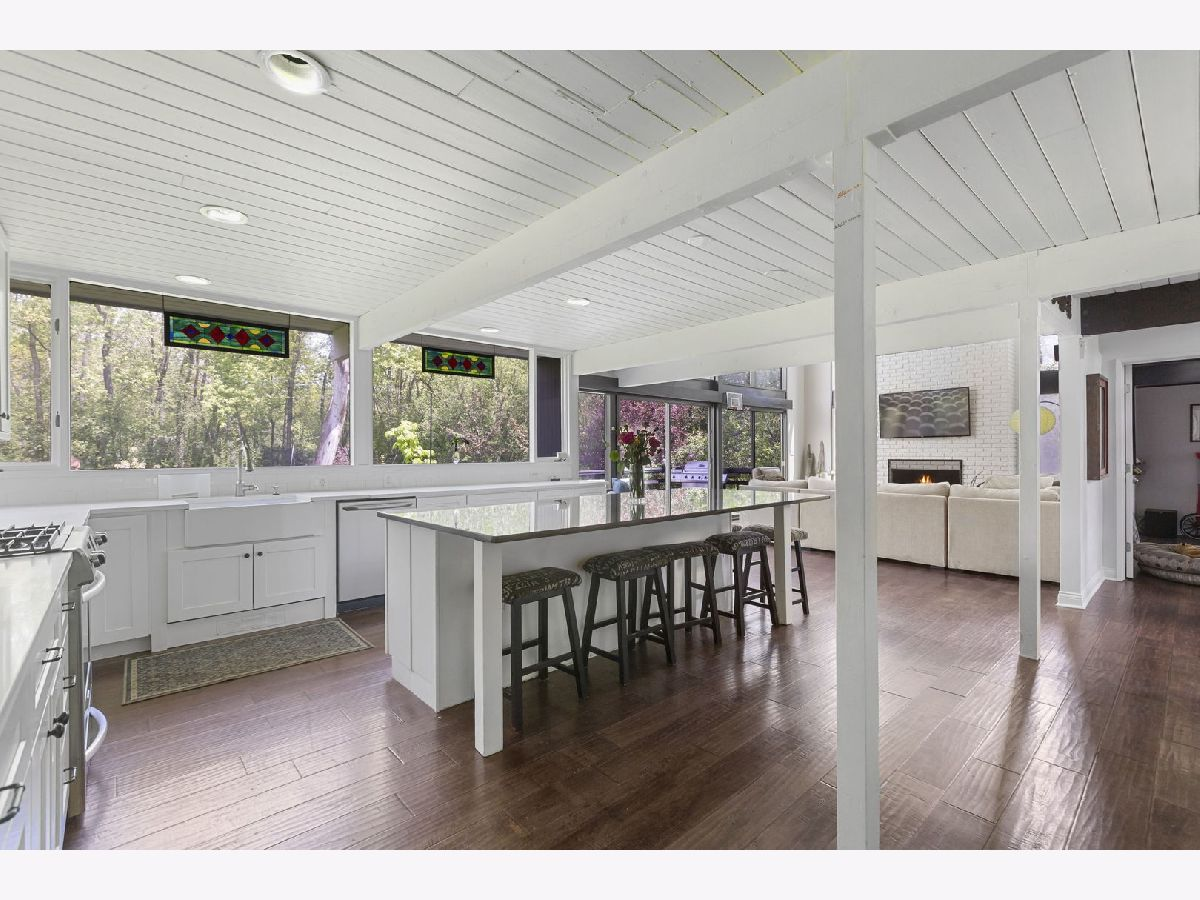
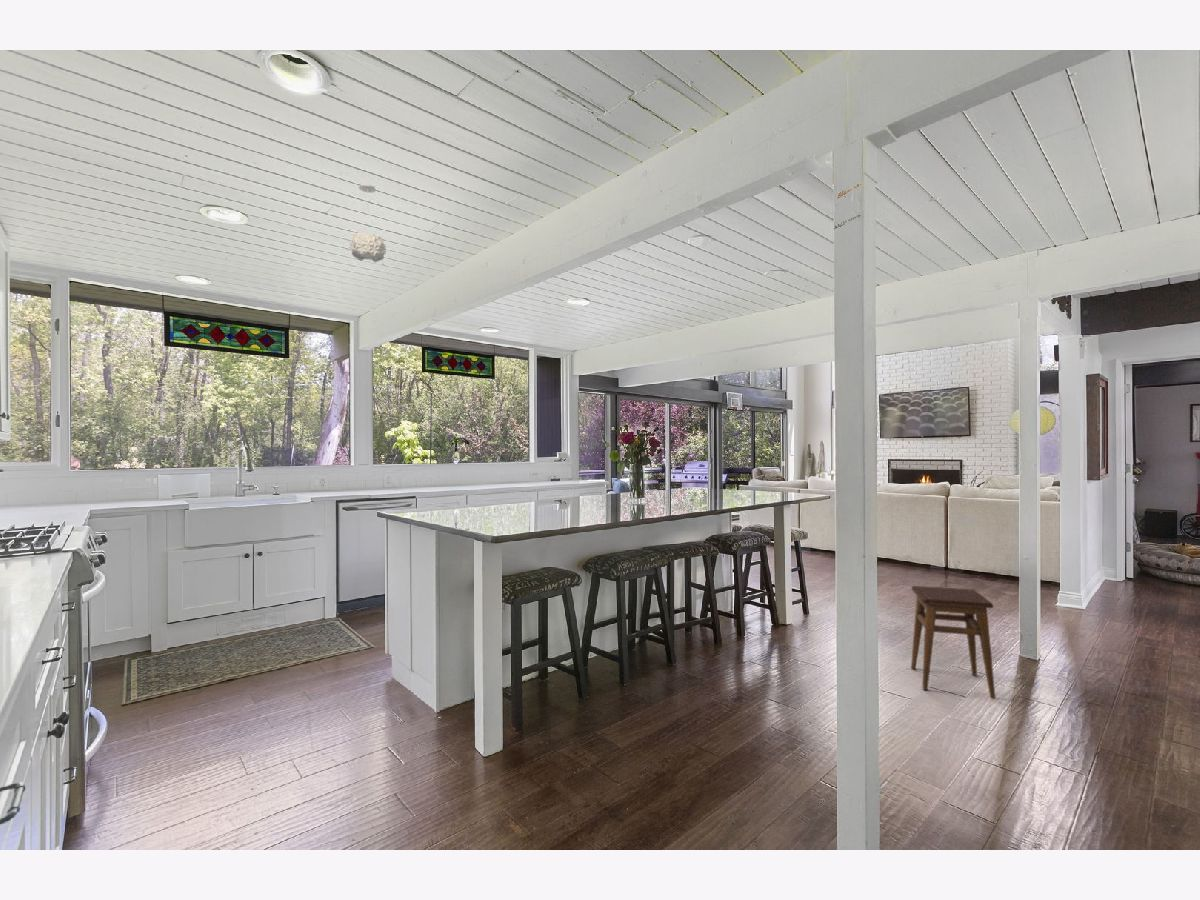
+ pendant light (368, 215)
+ stool (950, 632)
